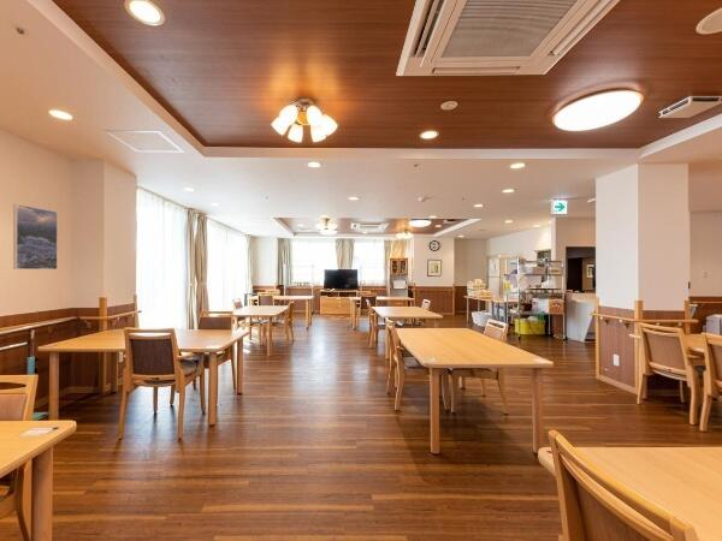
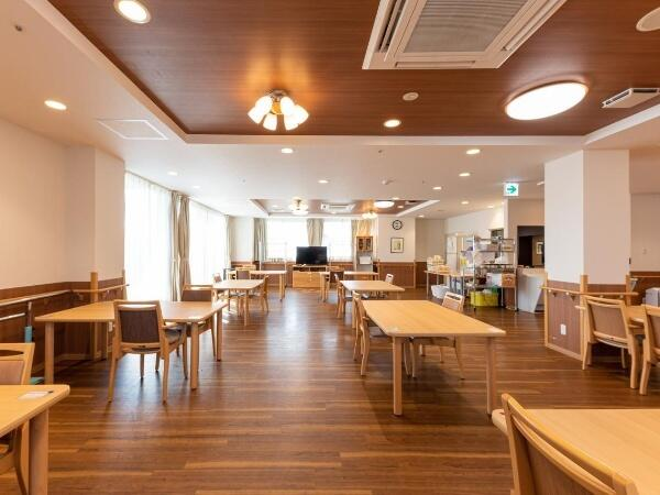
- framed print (36, 238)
